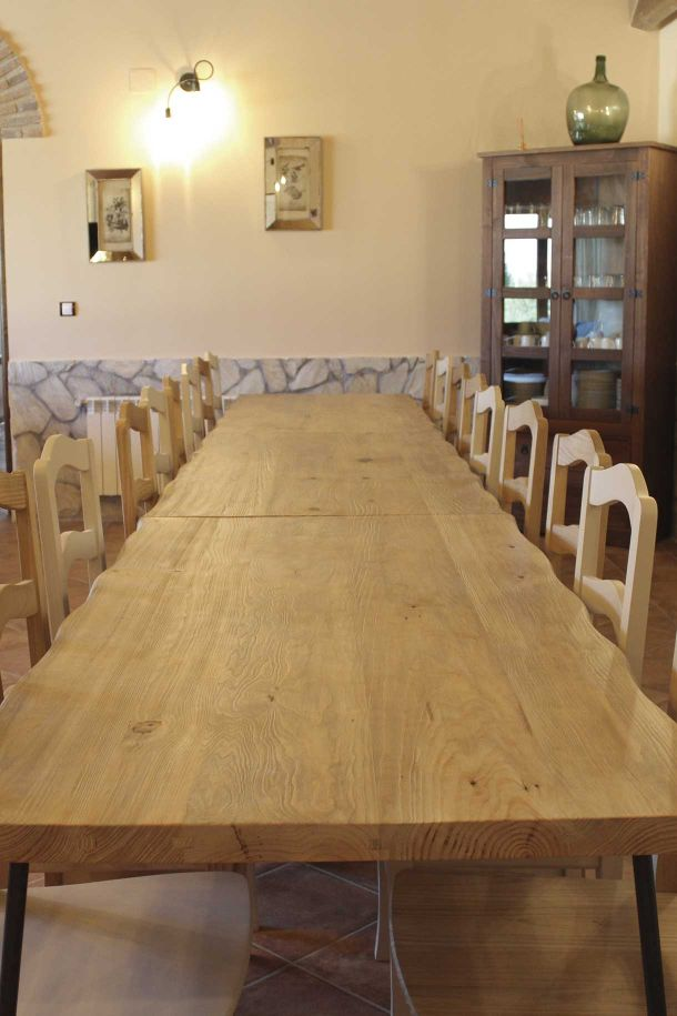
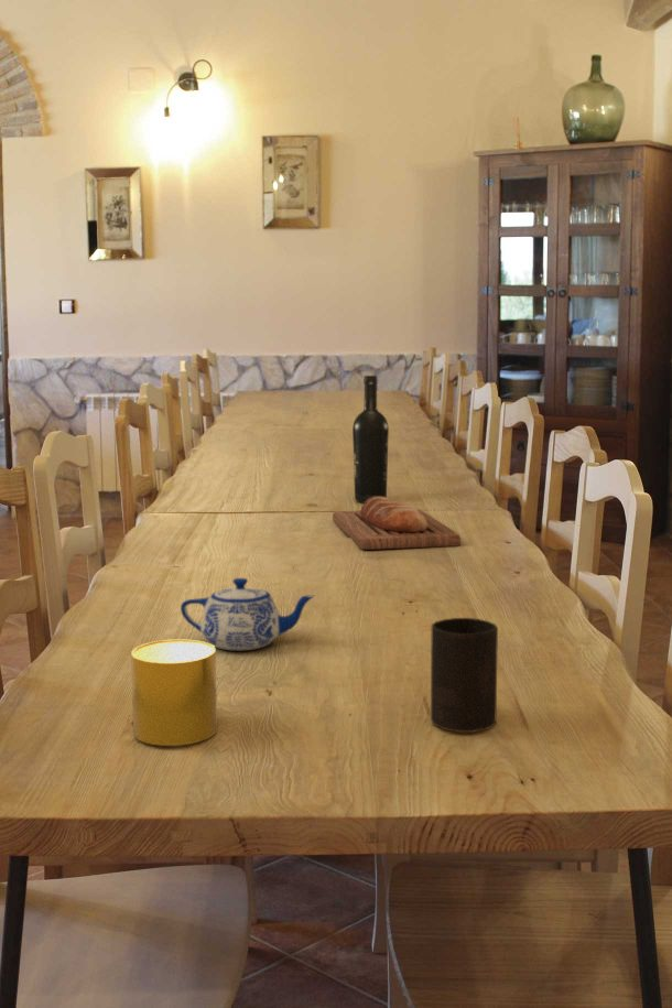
+ teapot (247, 611)
+ bread loaf (392, 517)
+ cup (174, 691)
+ cup (464, 673)
+ wine bottle (370, 438)
